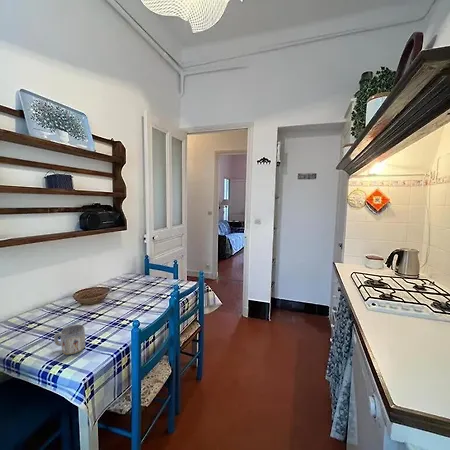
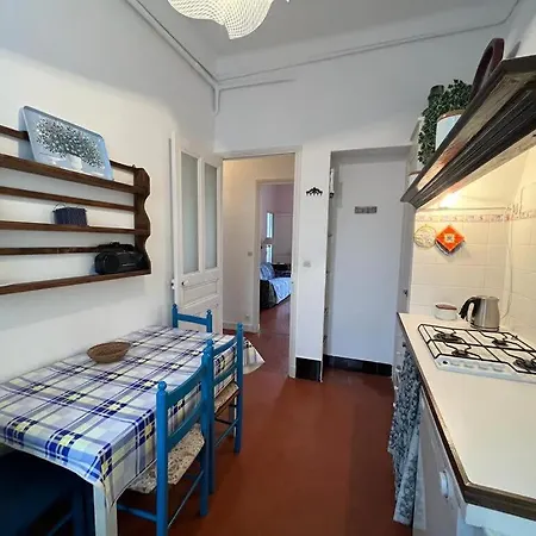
- mug (68, 339)
